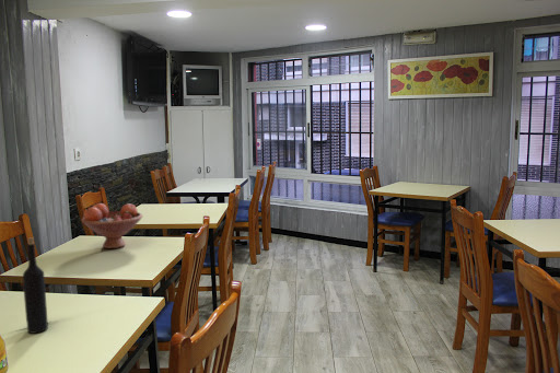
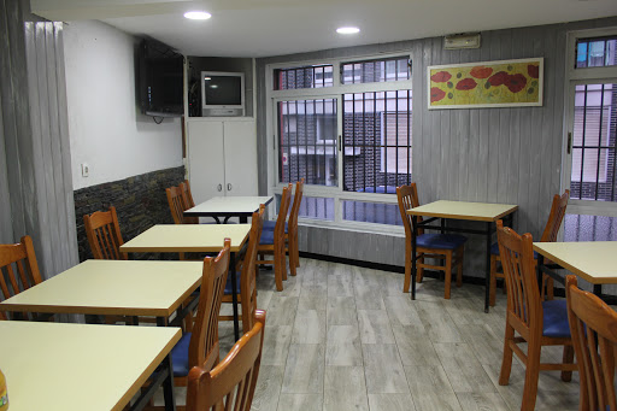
- wine bottle (34, 284)
- fruit bowl (113, 225)
